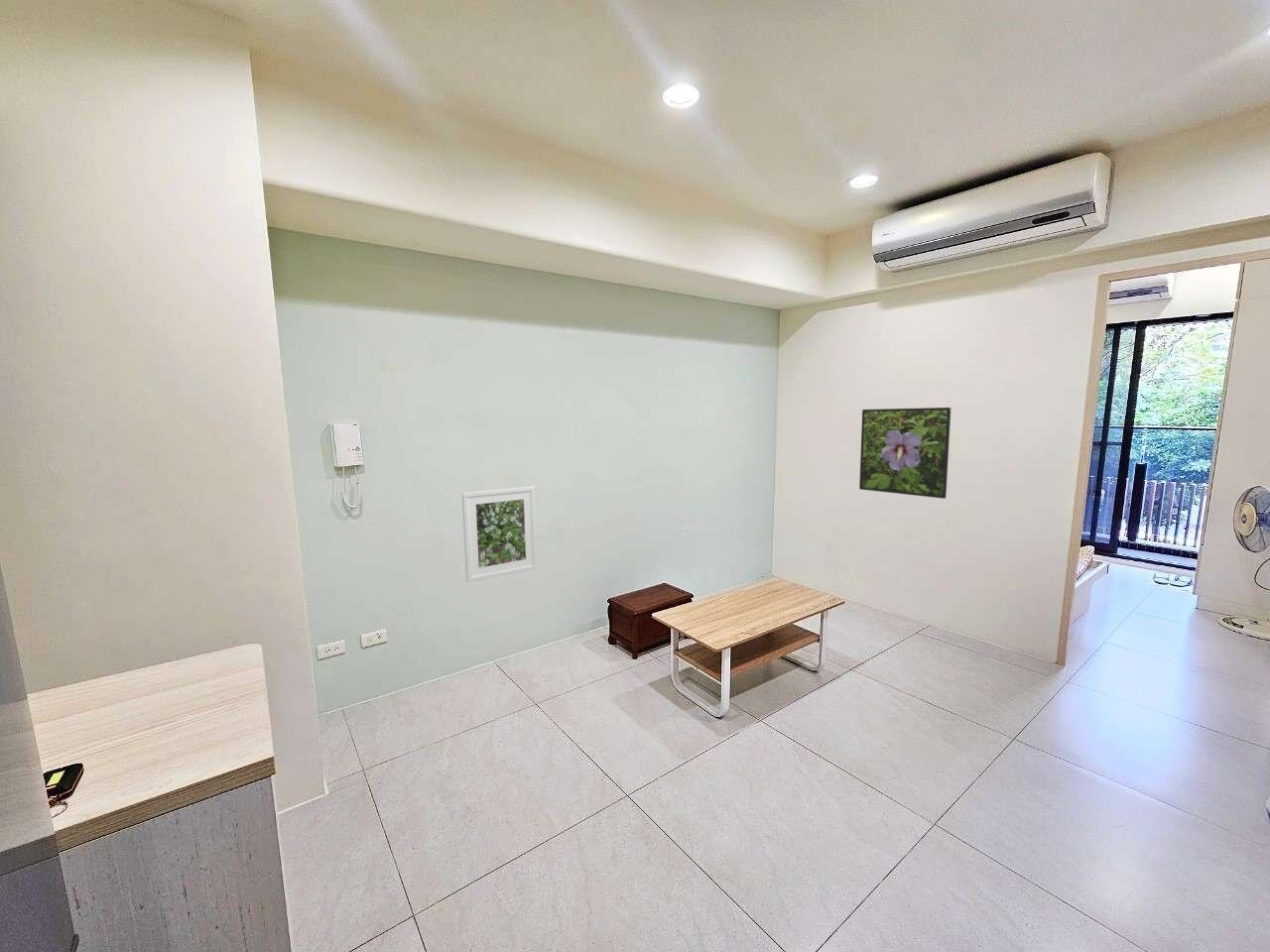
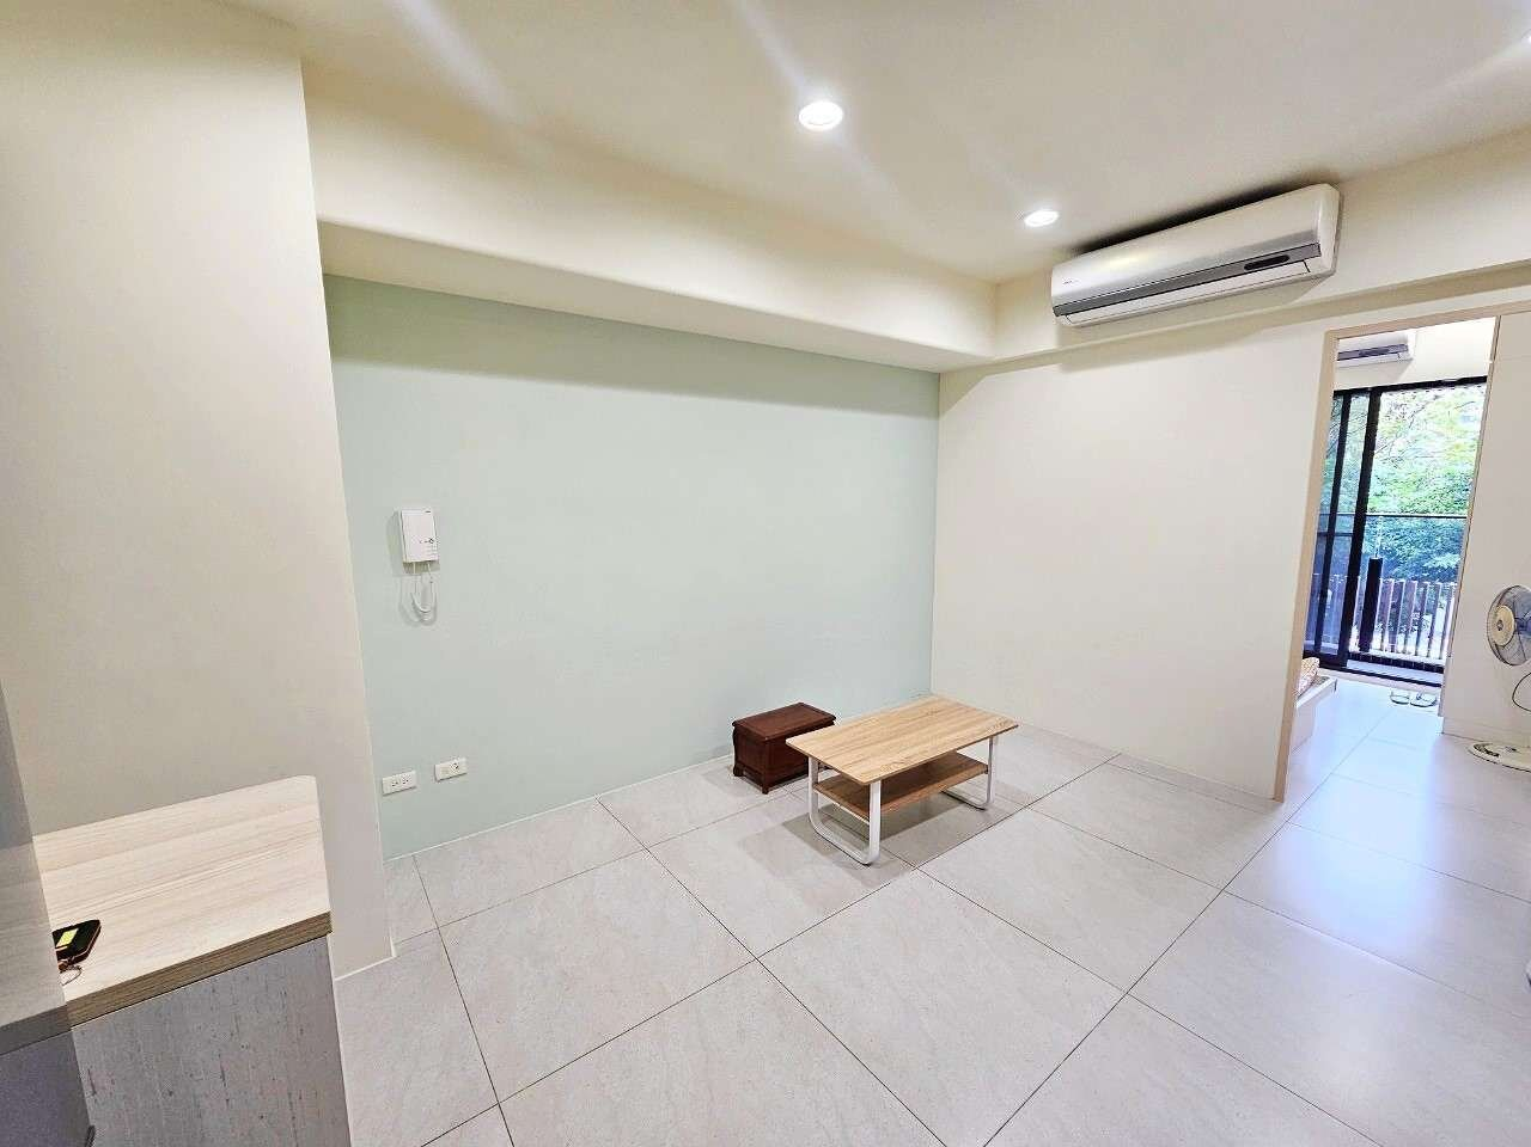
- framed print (501, 533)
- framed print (901, 451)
